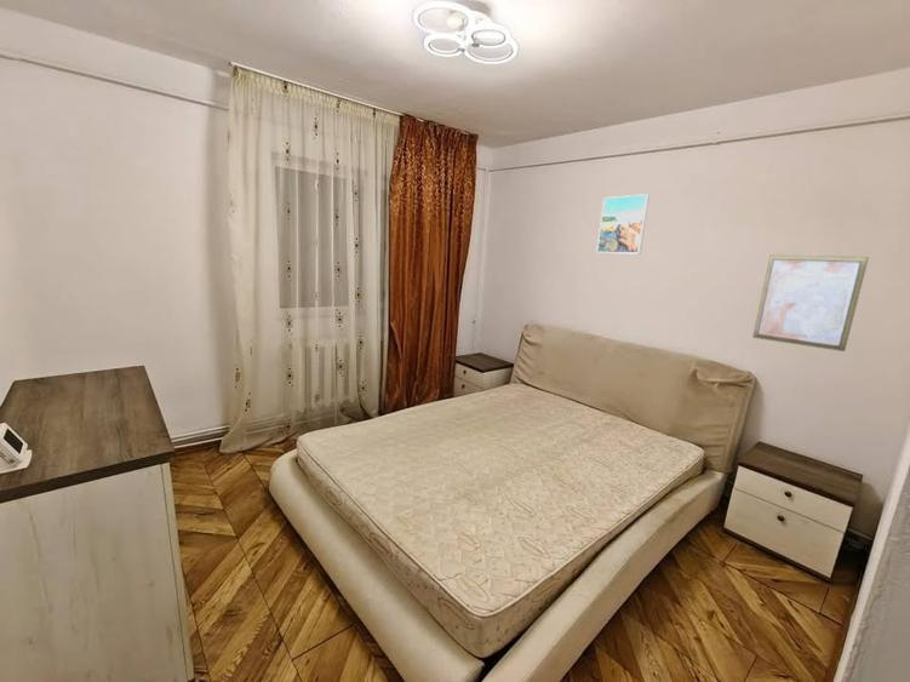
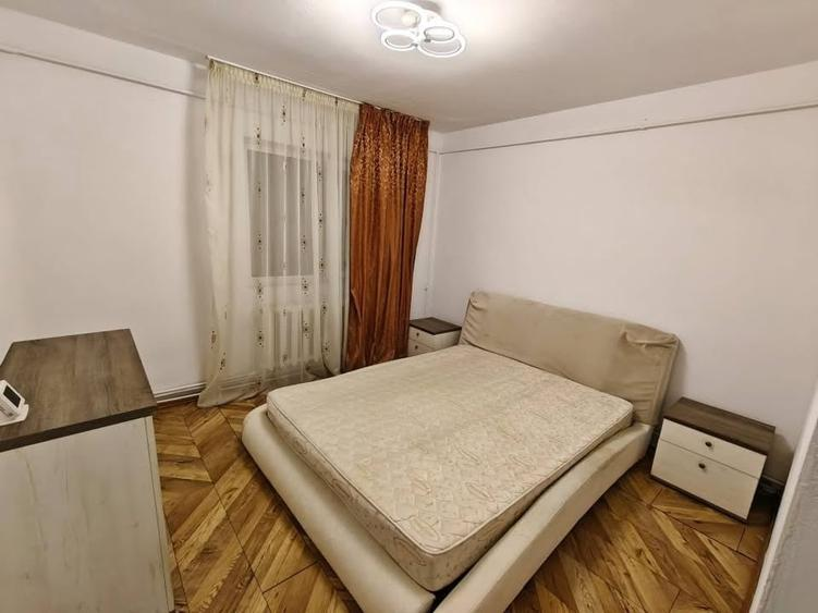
- wall art (805, 300)
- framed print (622, 224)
